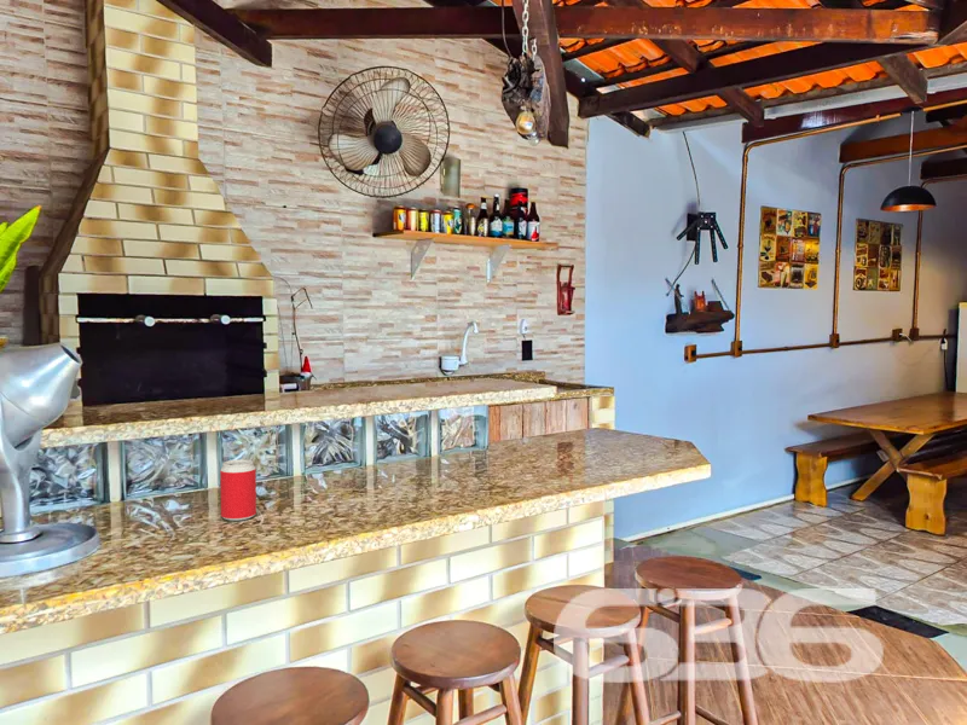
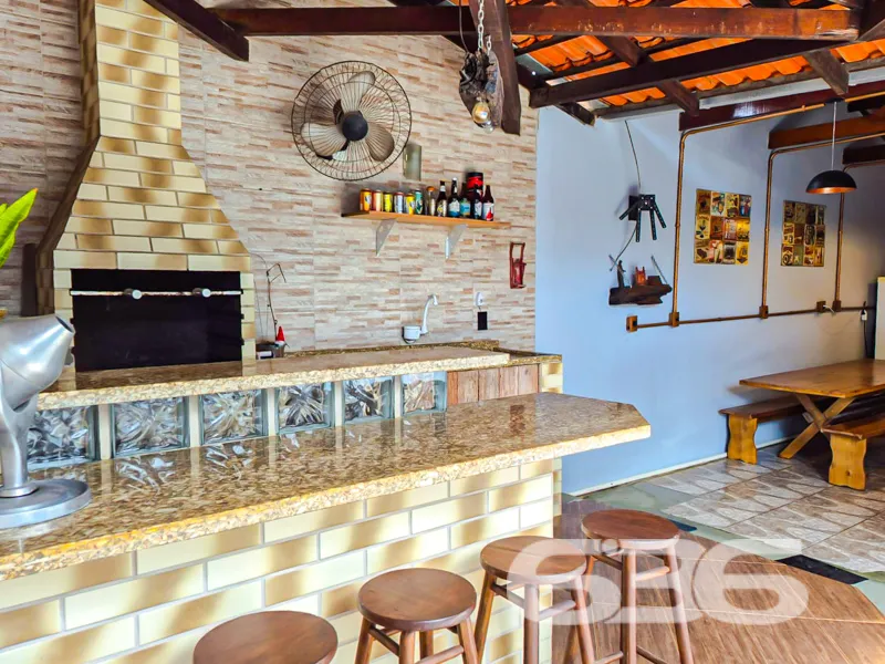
- beverage can (238, 489)
